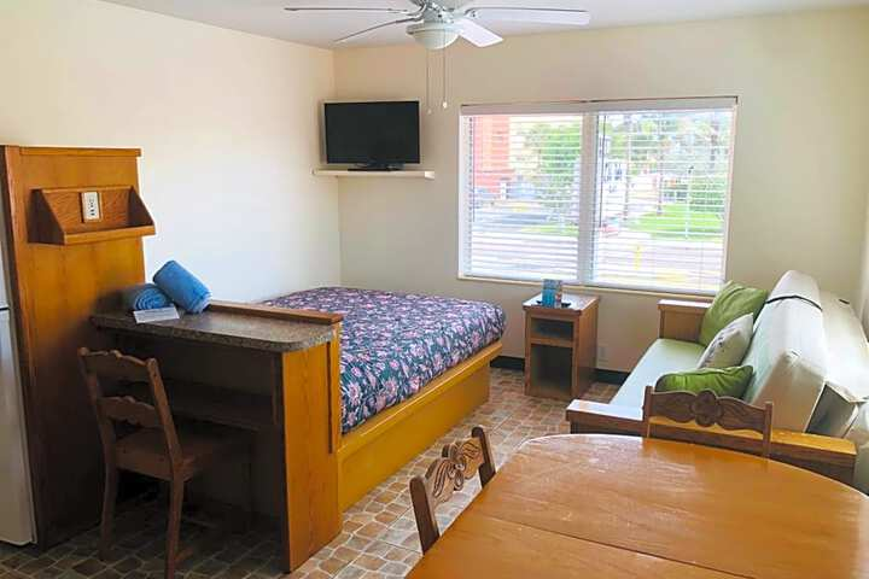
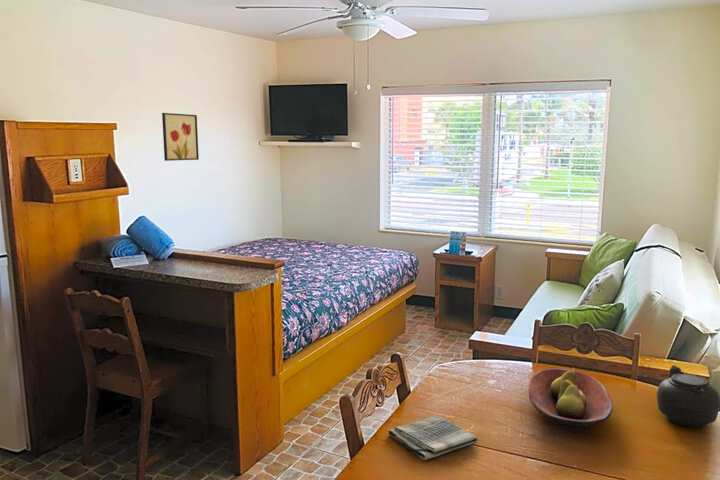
+ fruit bowl (568, 394)
+ dish towel (431, 434)
+ wall art (180, 137)
+ teapot (685, 395)
